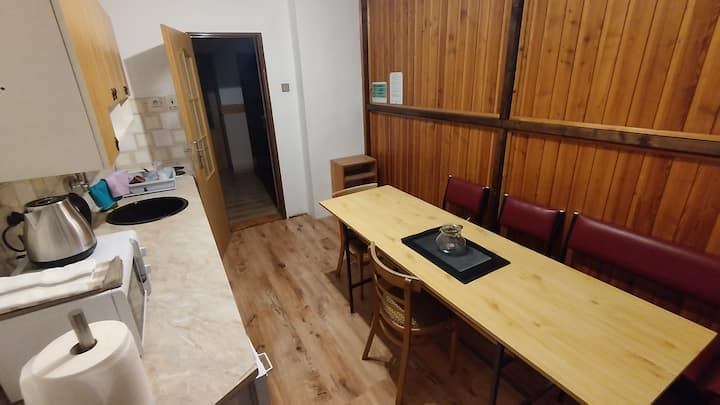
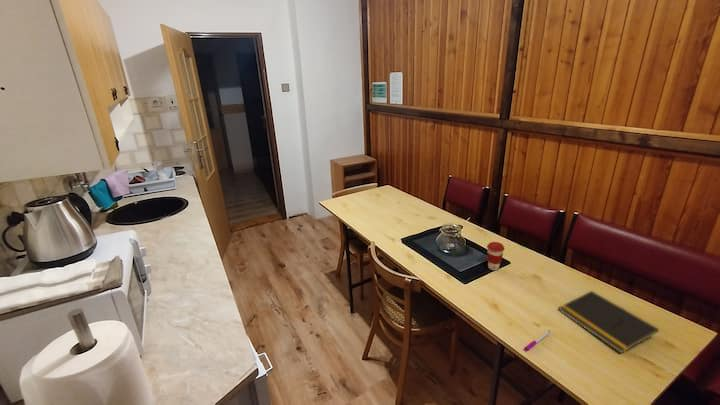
+ coffee cup (494, 256)
+ pen (537, 339)
+ notepad (604, 318)
